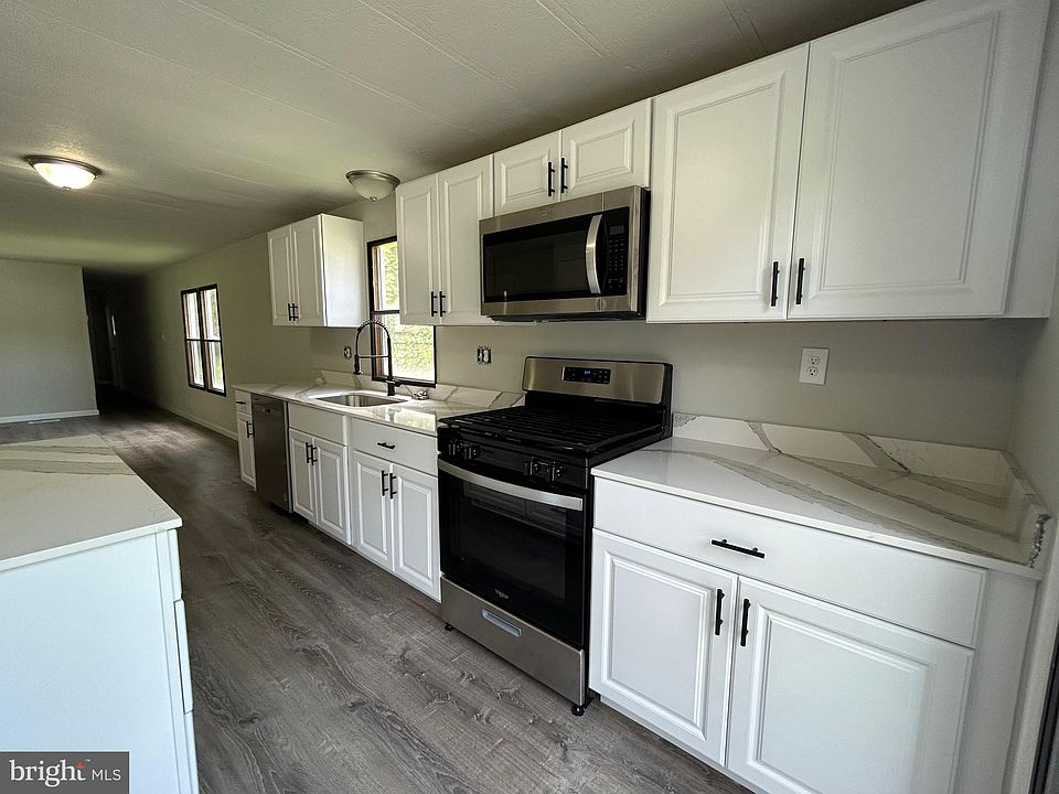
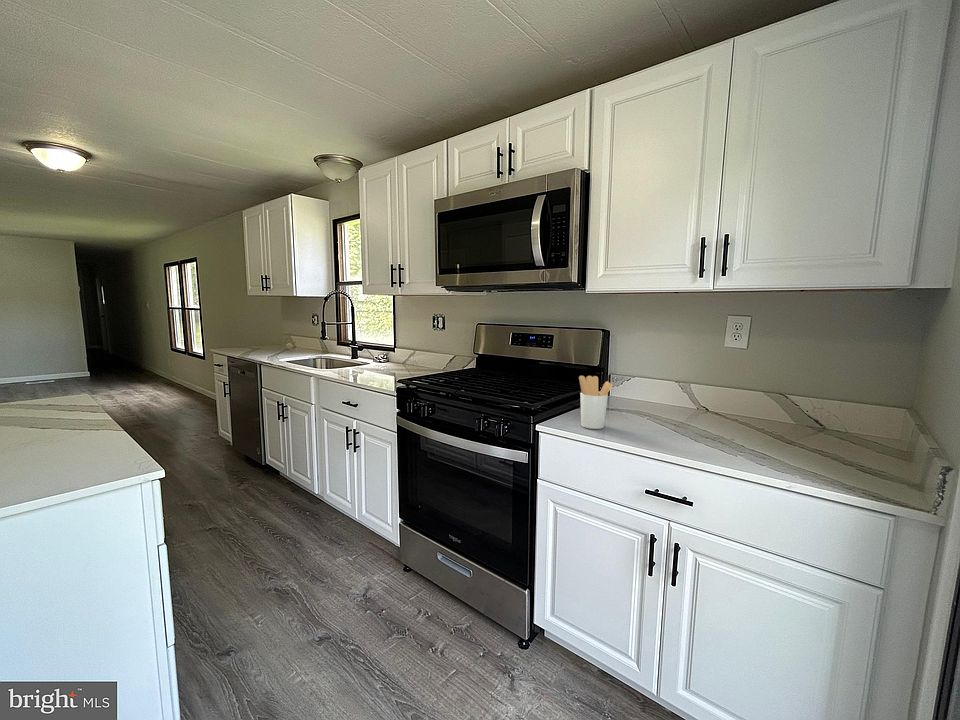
+ utensil holder (591, 400)
